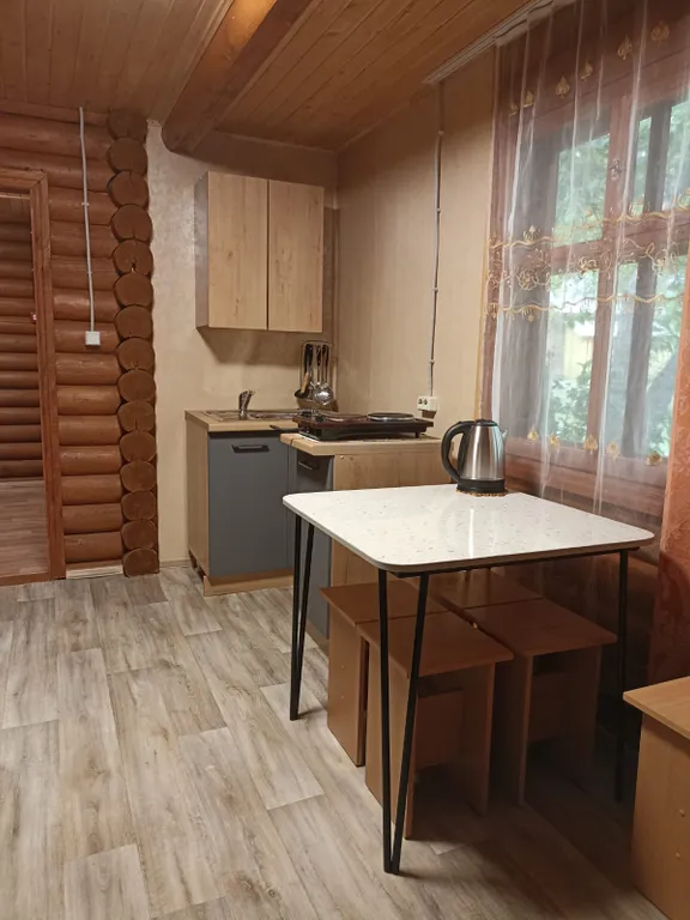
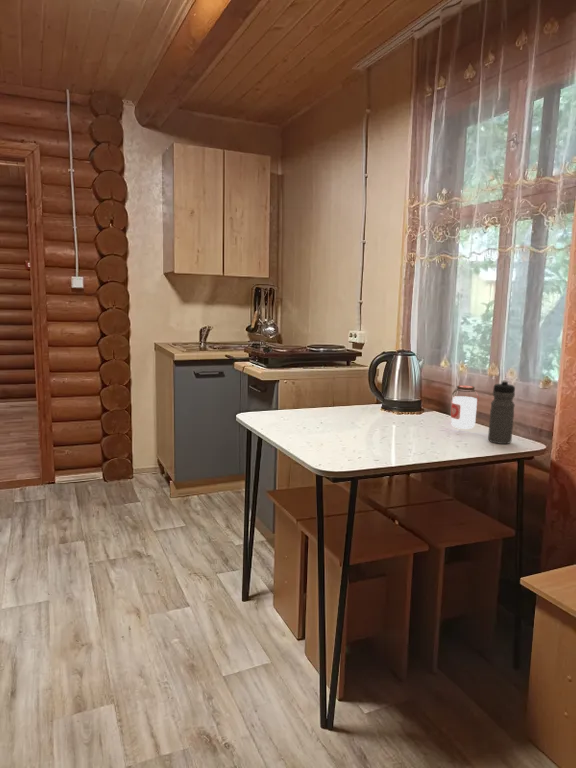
+ water bottle (502, 411)
+ jar (464, 407)
